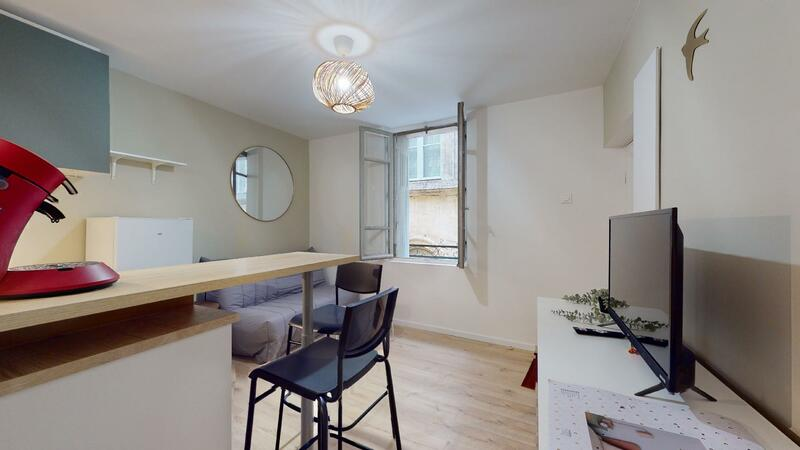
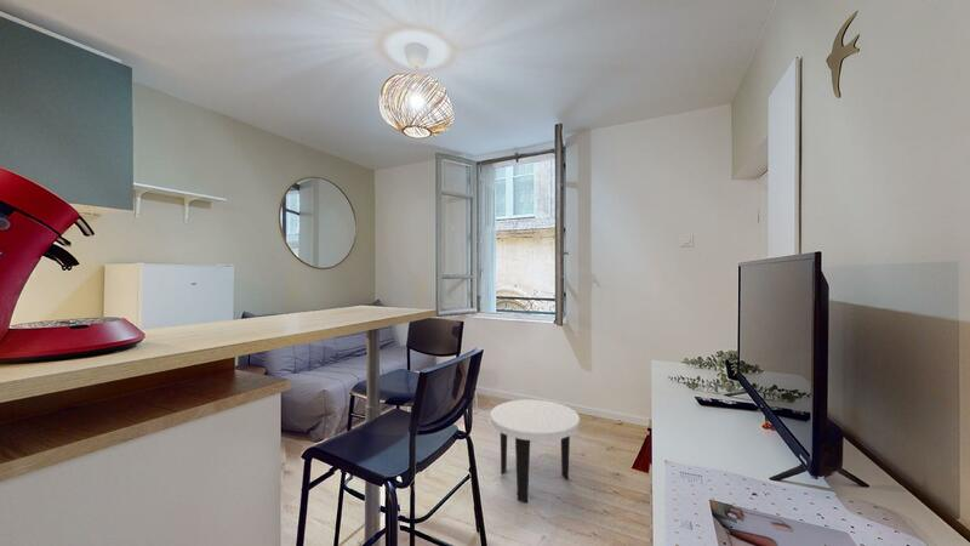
+ side table (529, 448)
